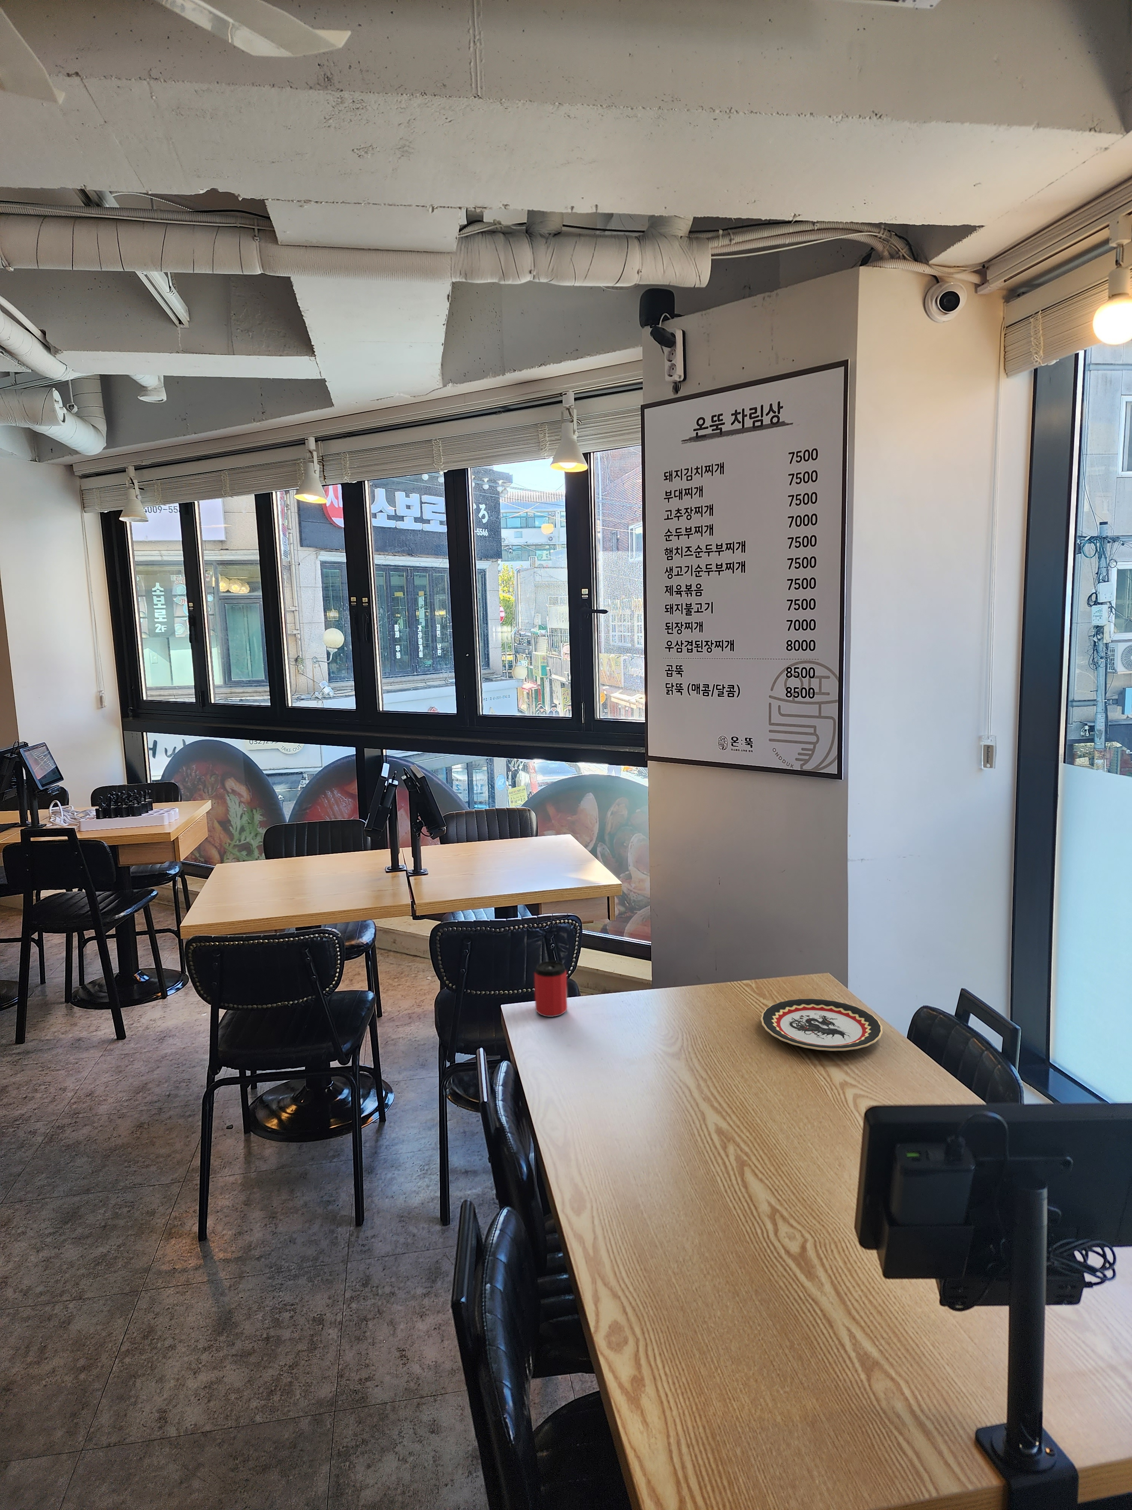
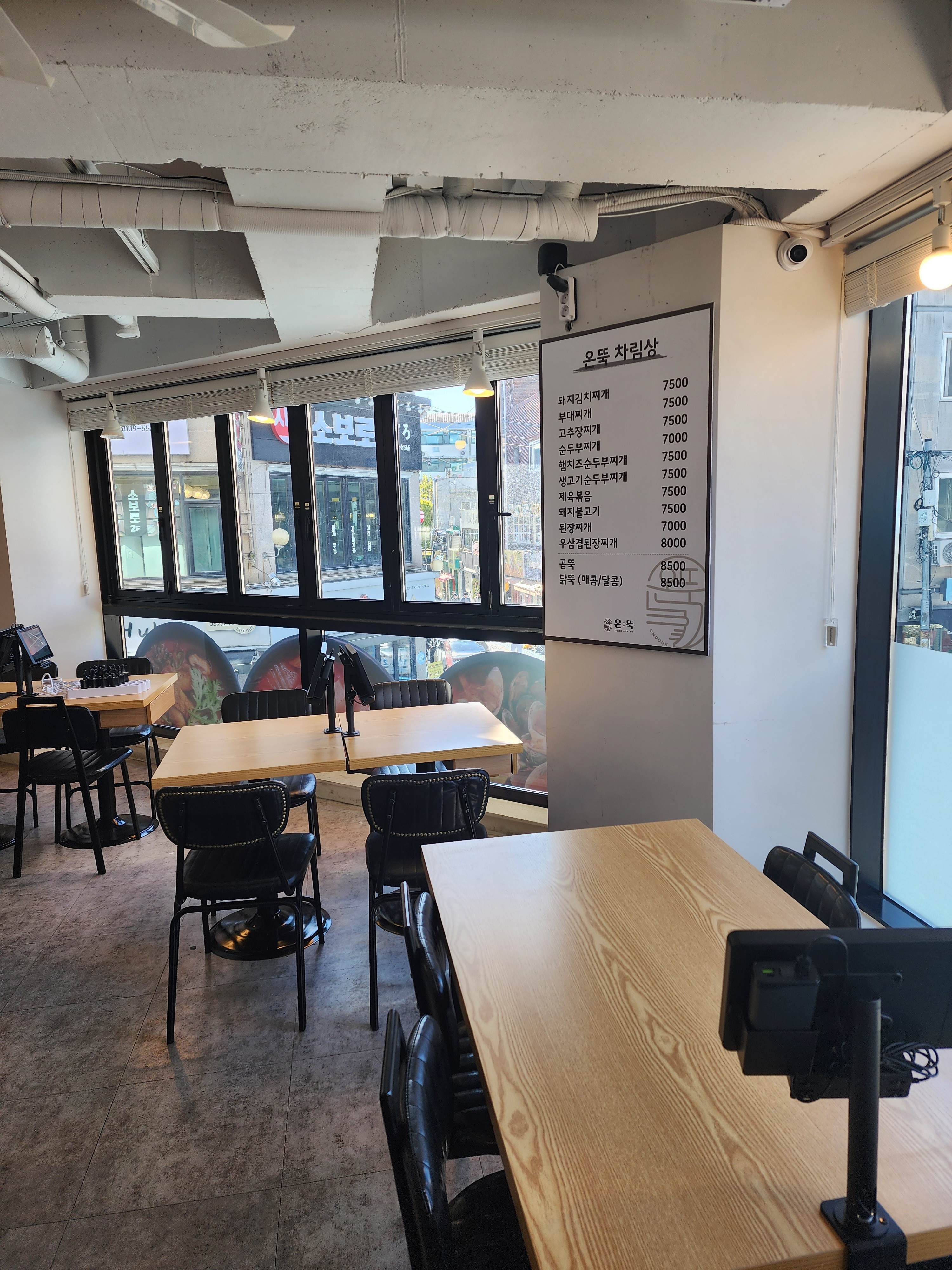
- plate (820, 1026)
- can (551, 989)
